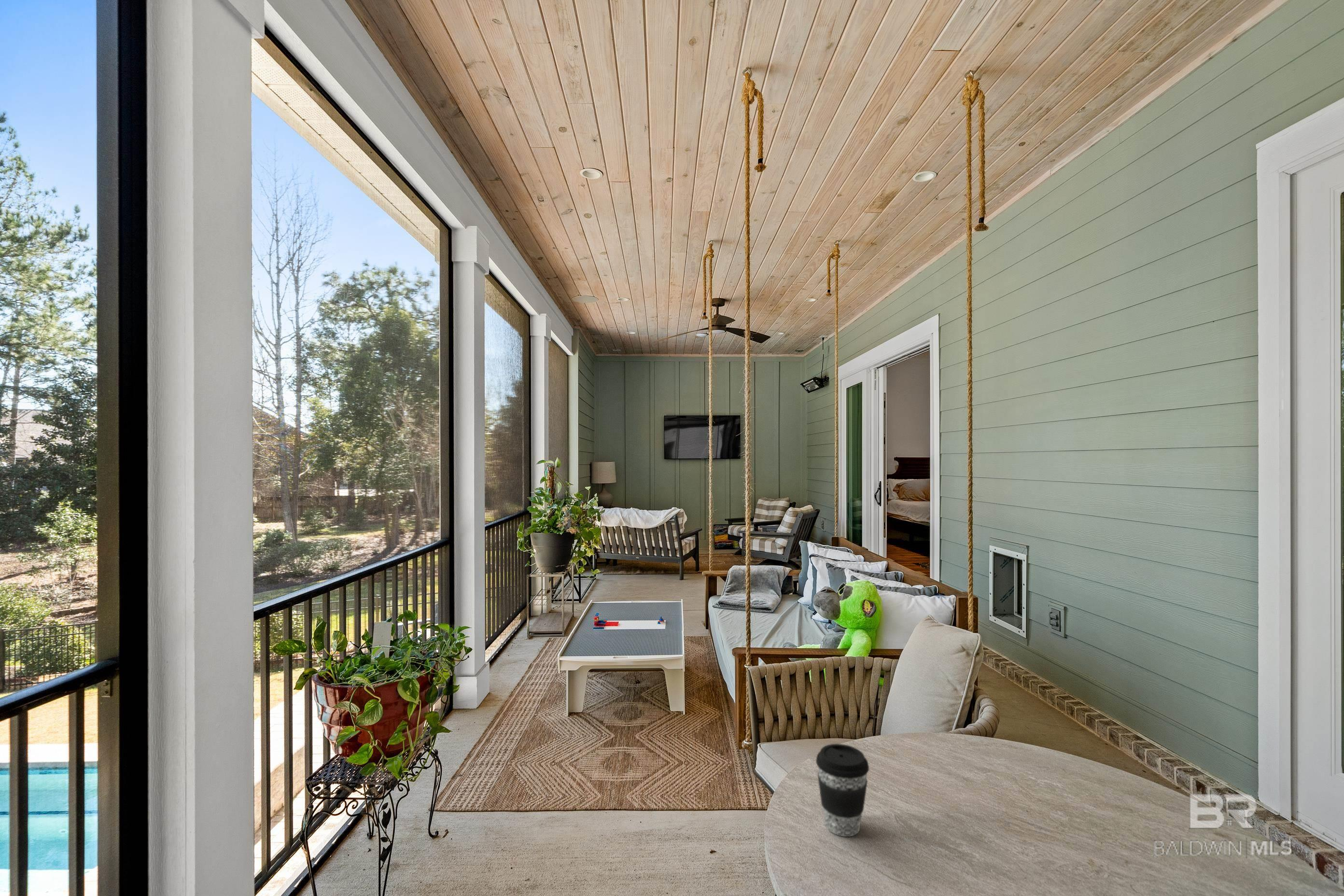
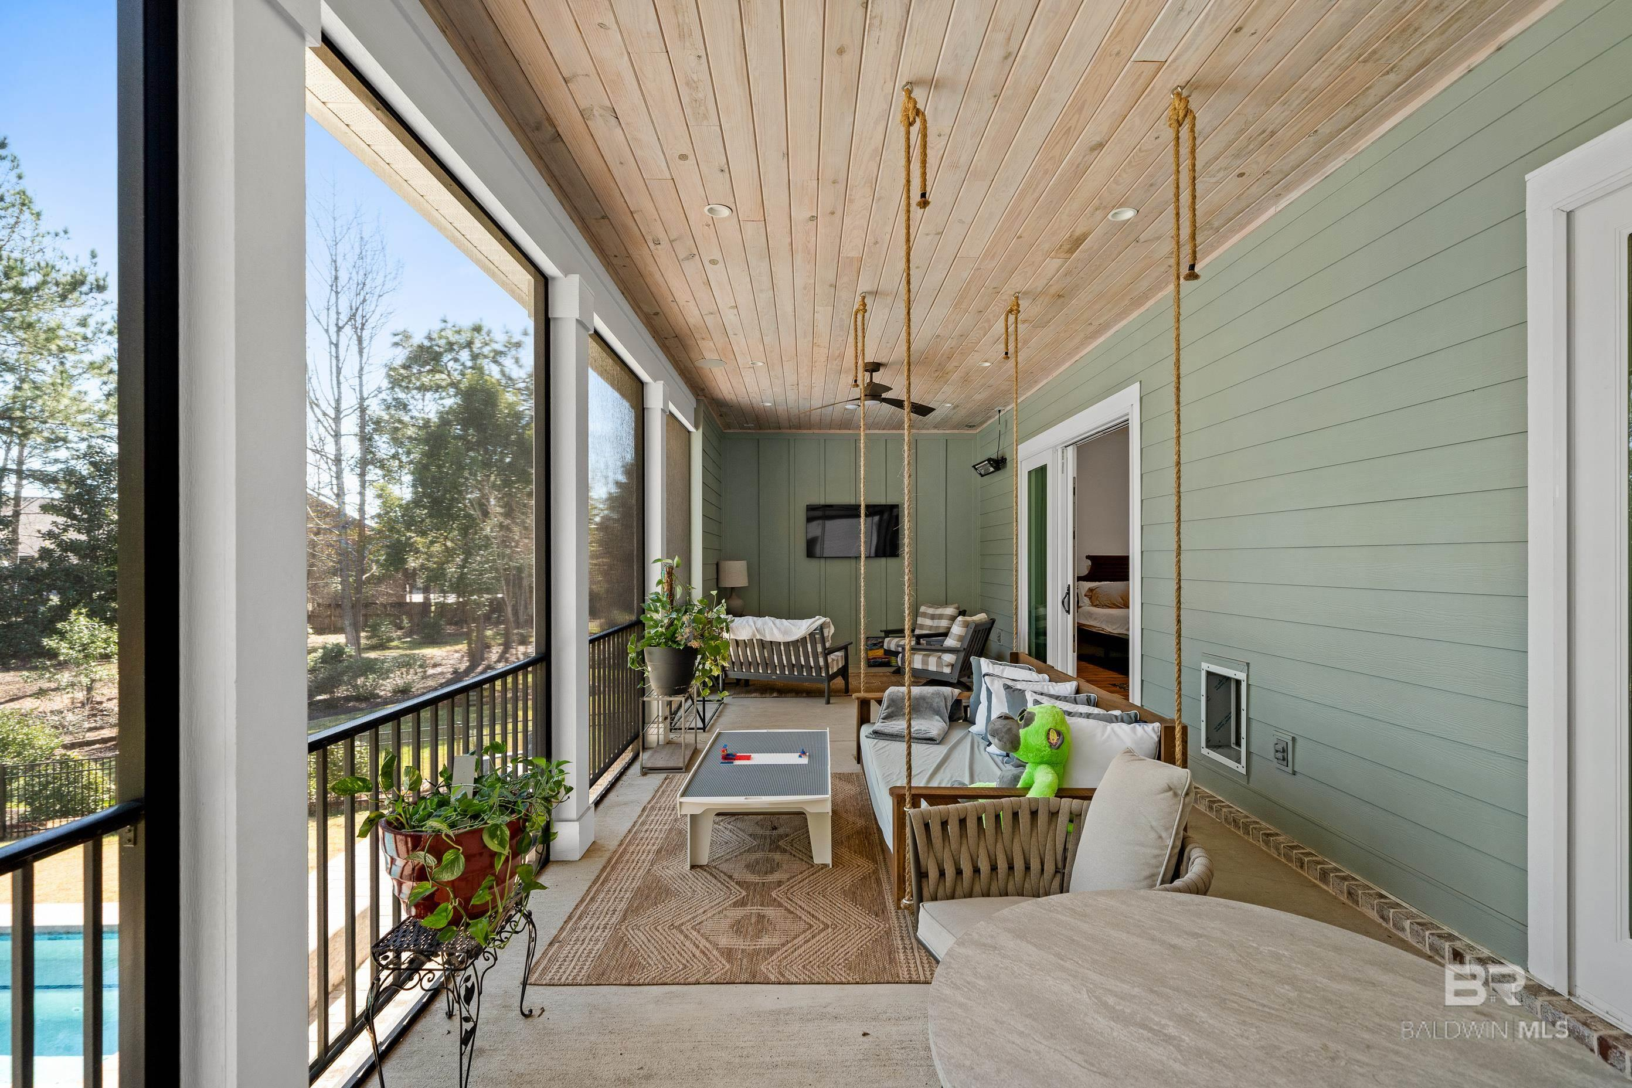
- coffee cup (842, 790)
